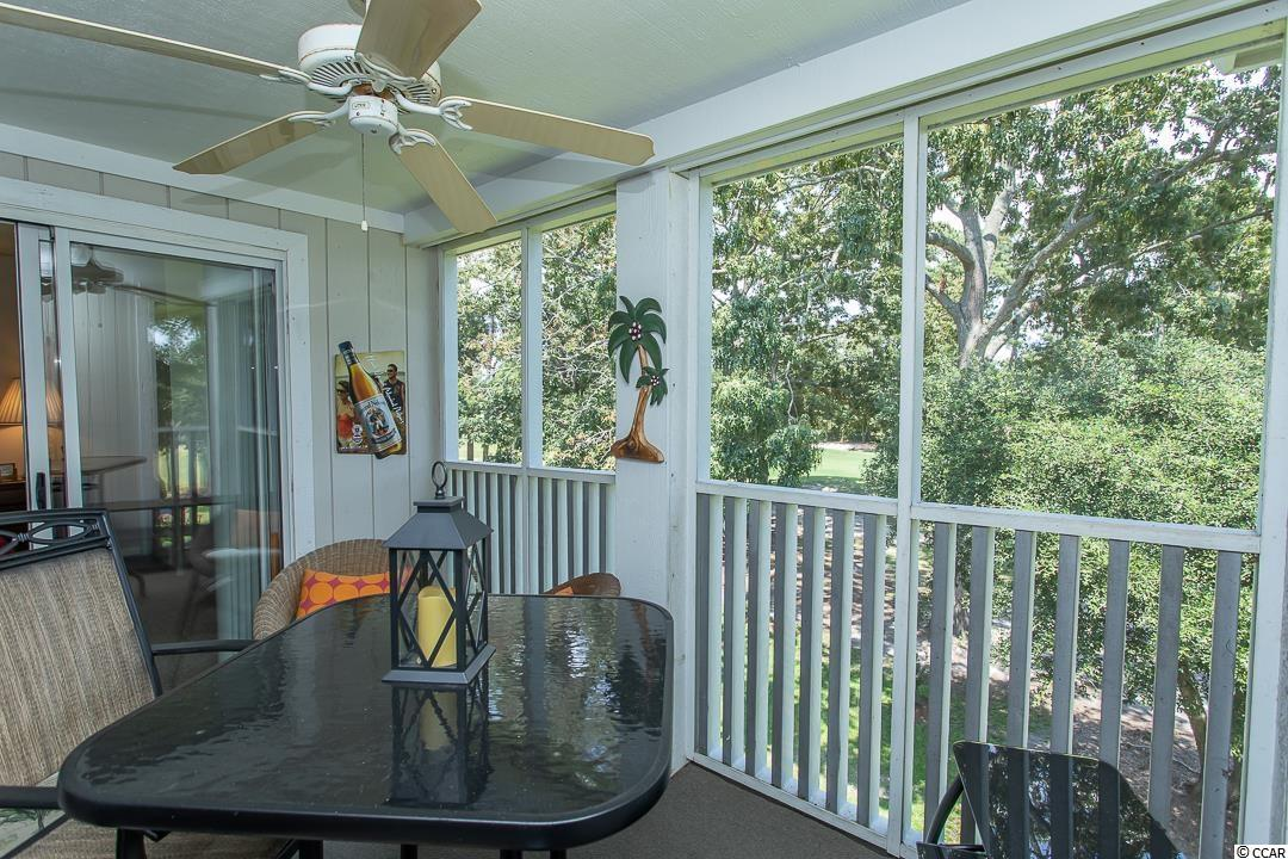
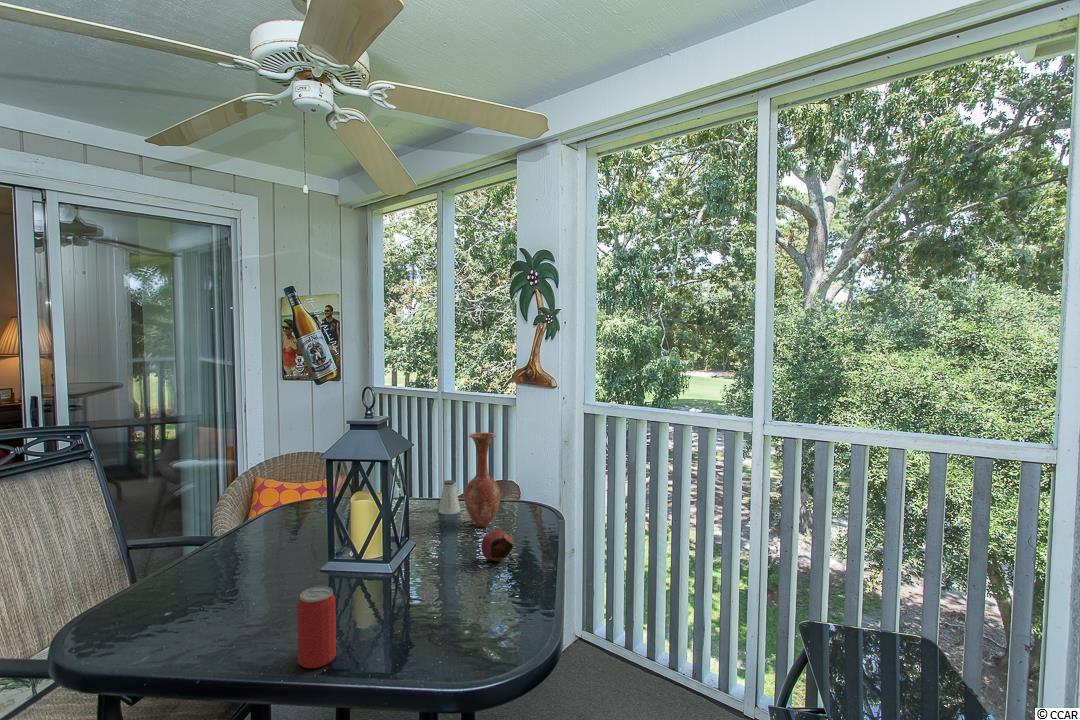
+ vase (482, 480)
+ saltshaker (449, 496)
+ beverage can (317, 626)
+ apple (497, 545)
